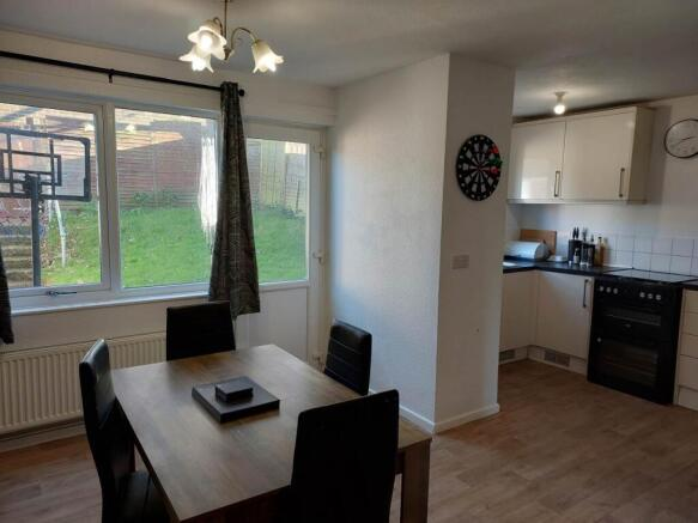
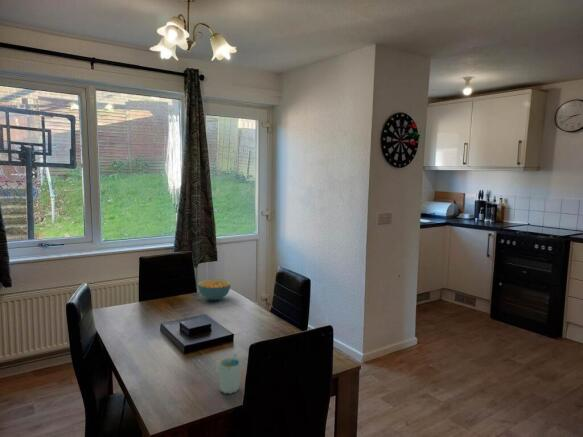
+ cereal bowl (214, 291)
+ cup (229, 373)
